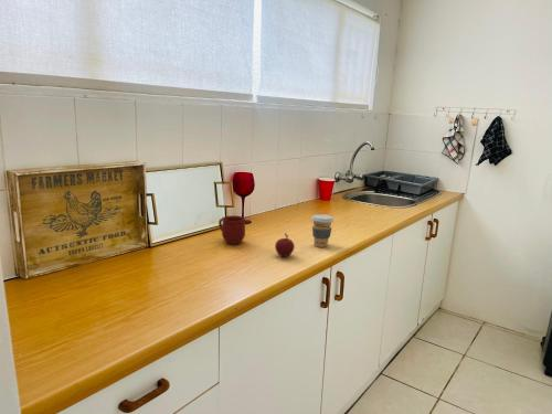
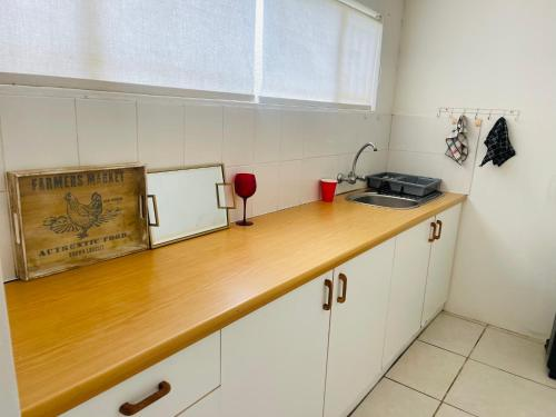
- mug (230, 229)
- coffee cup (321, 231)
- apple (285, 244)
